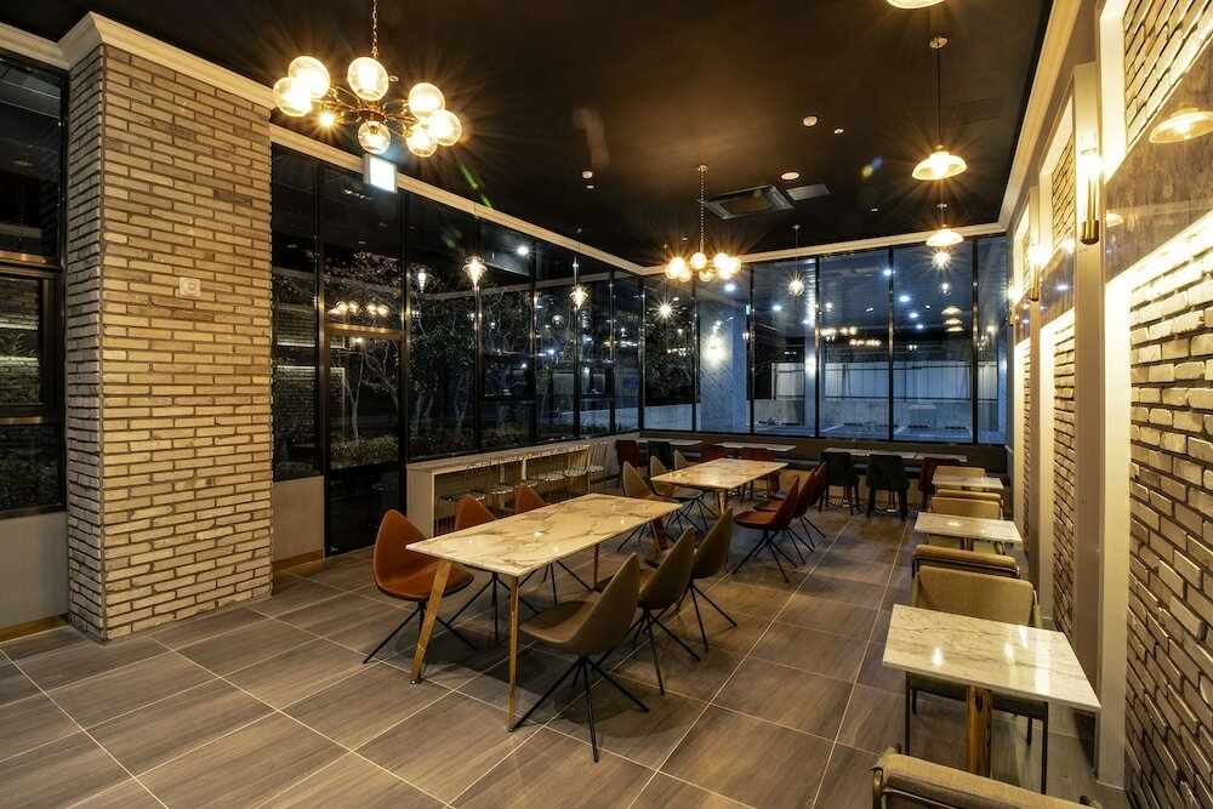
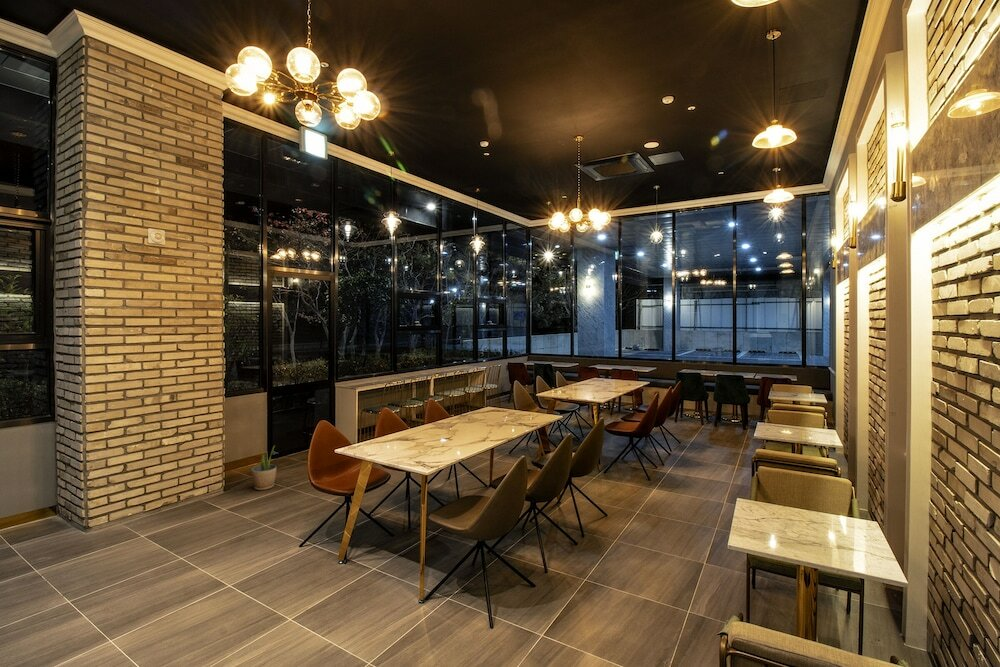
+ potted plant (264, 466)
